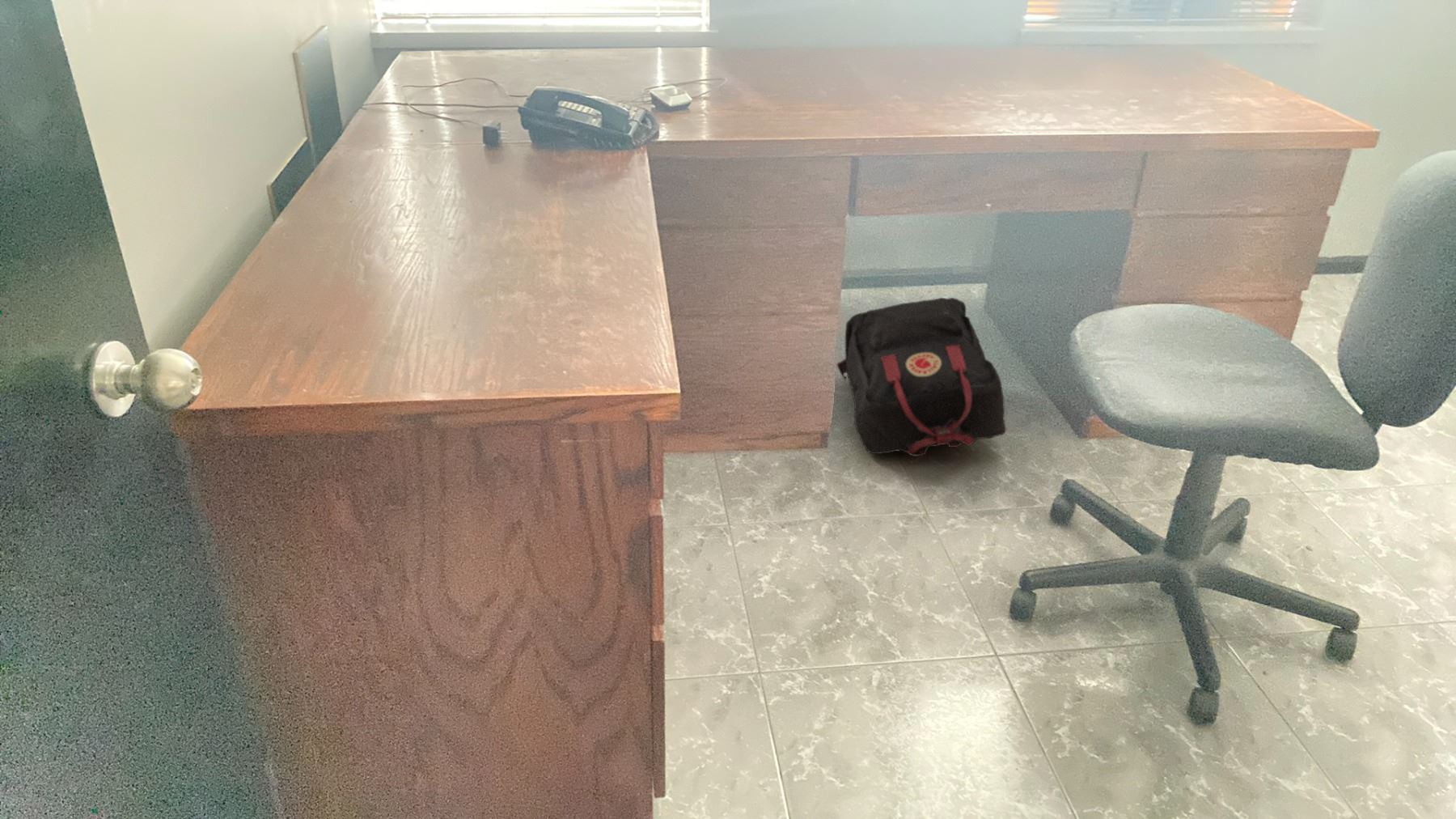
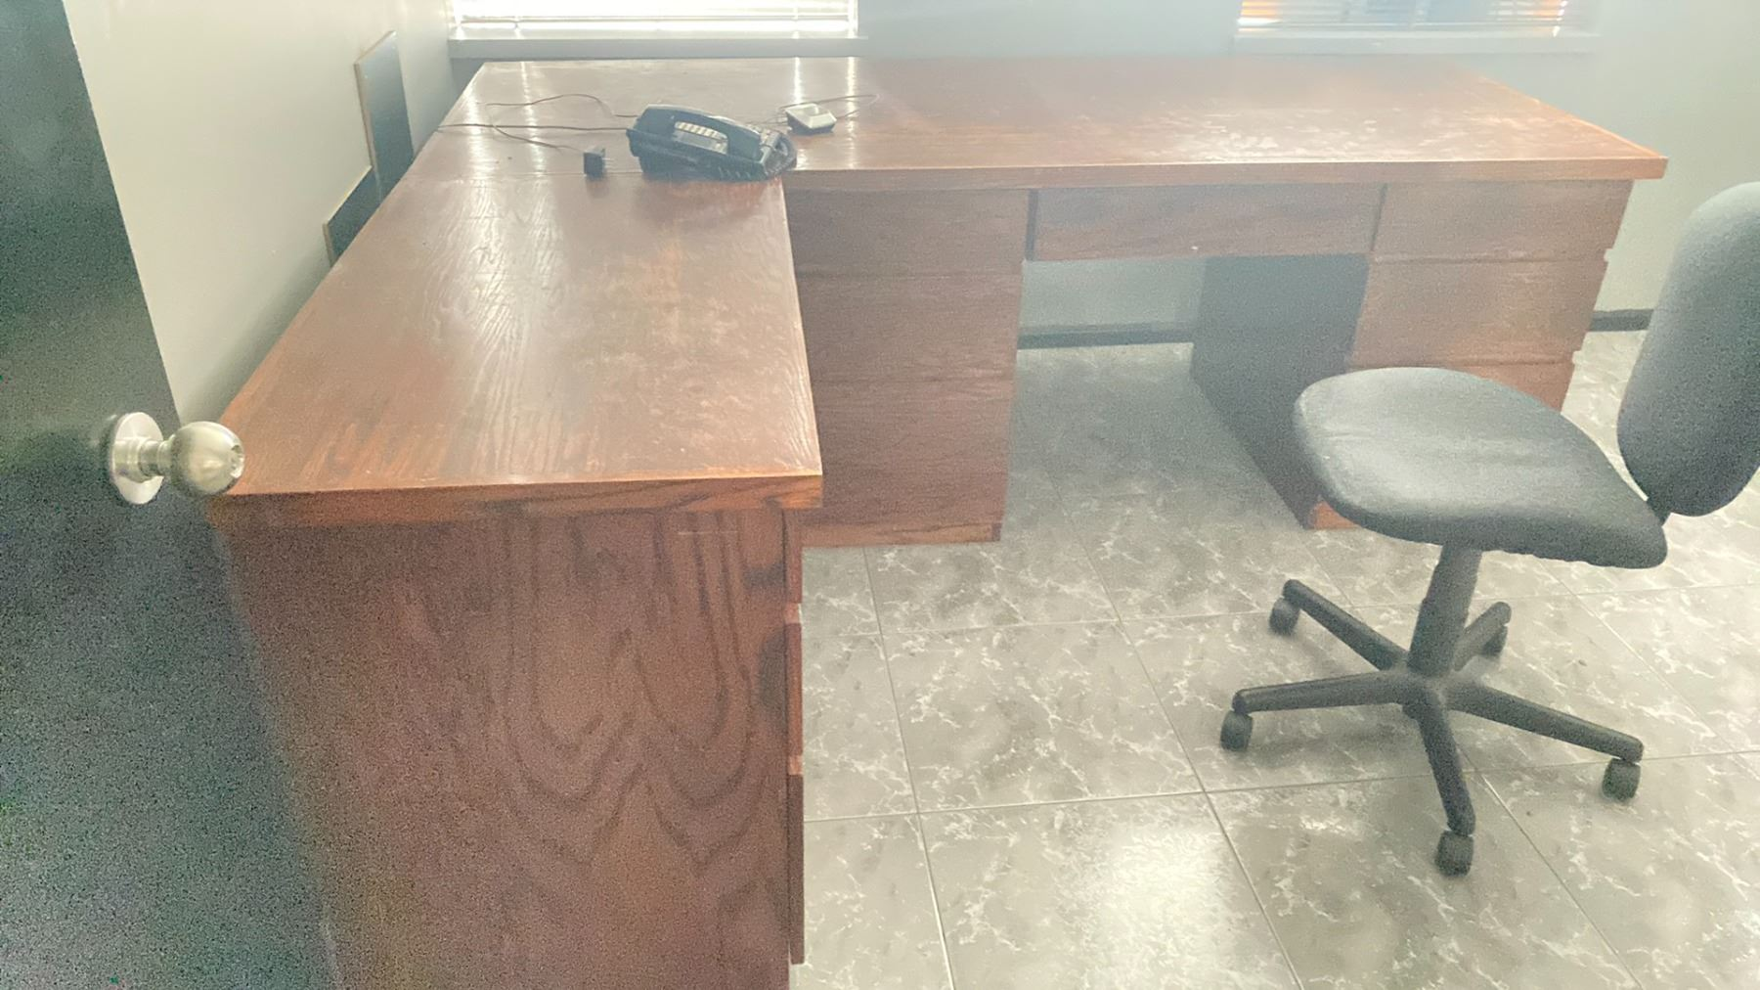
- backpack (929, 371)
